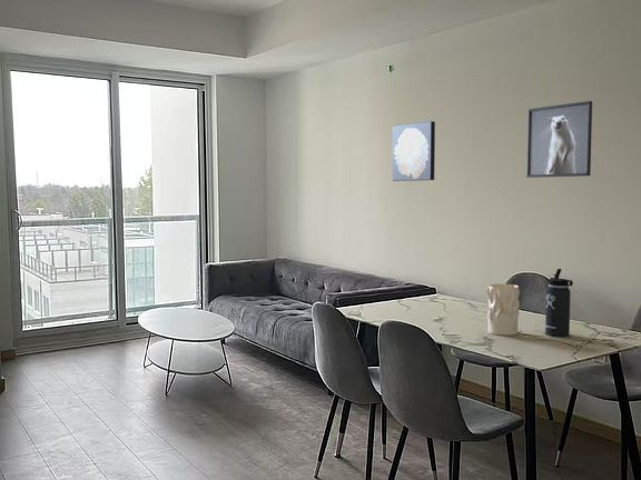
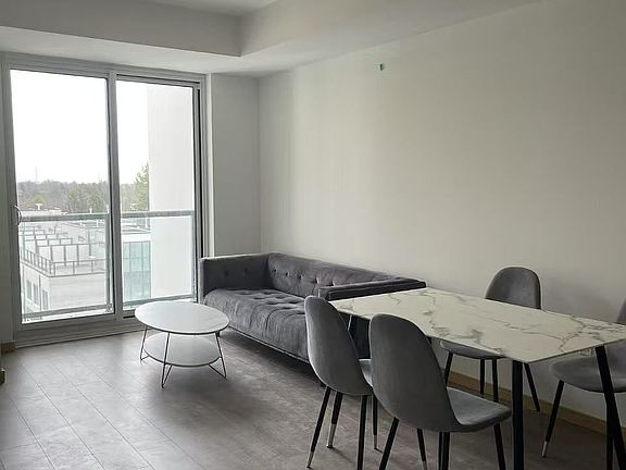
- vase (502, 309)
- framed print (558, 141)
- wall art (413, 152)
- thermos bottle (560, 301)
